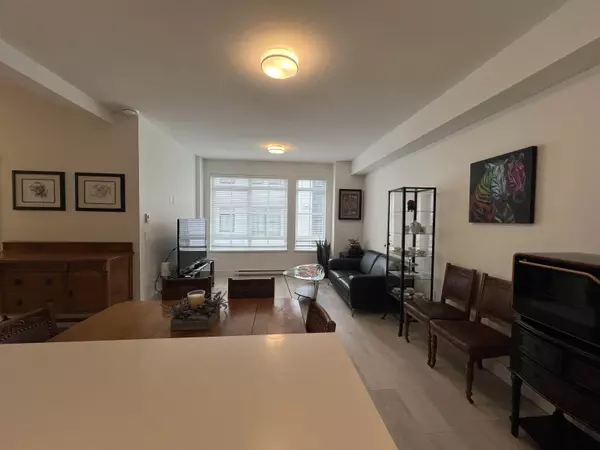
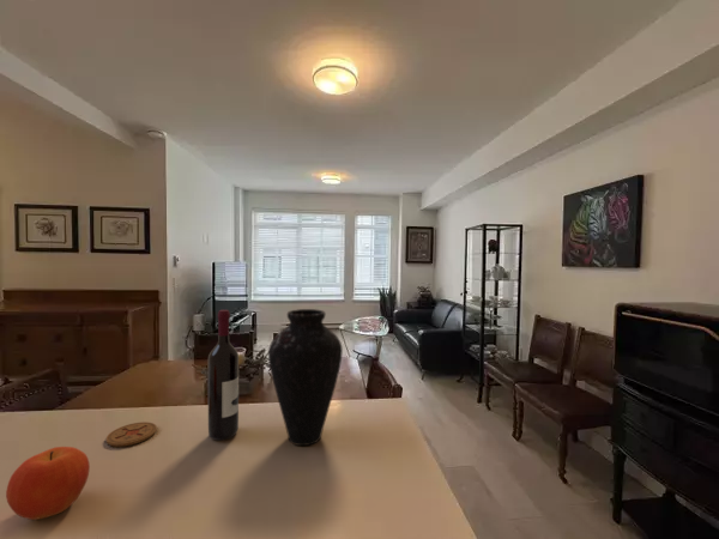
+ vase (306, 375)
+ coaster (132, 432)
+ fruit (50, 480)
+ wine bottle (223, 373)
